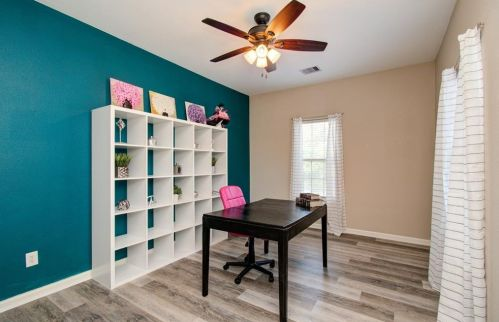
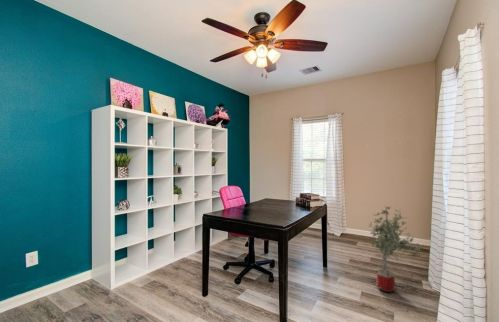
+ potted tree (391, 247)
